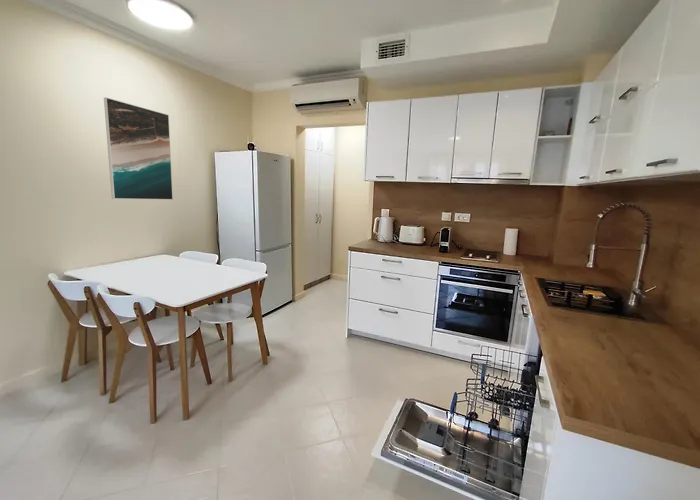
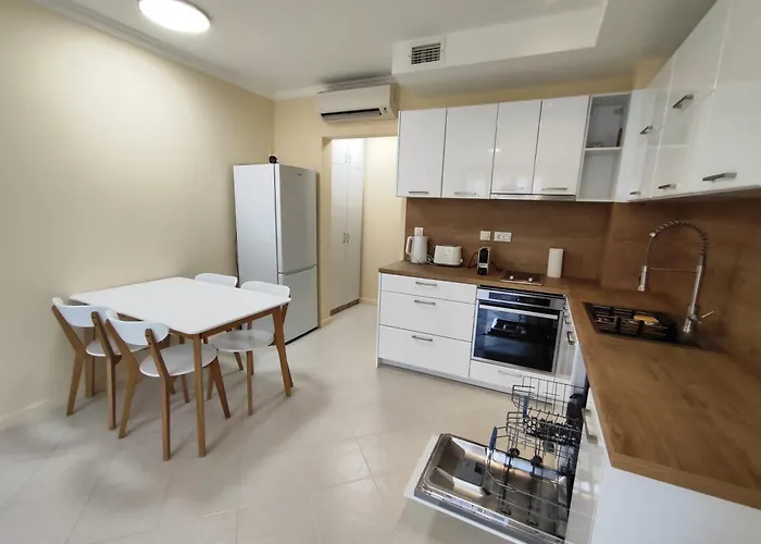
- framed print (142, 154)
